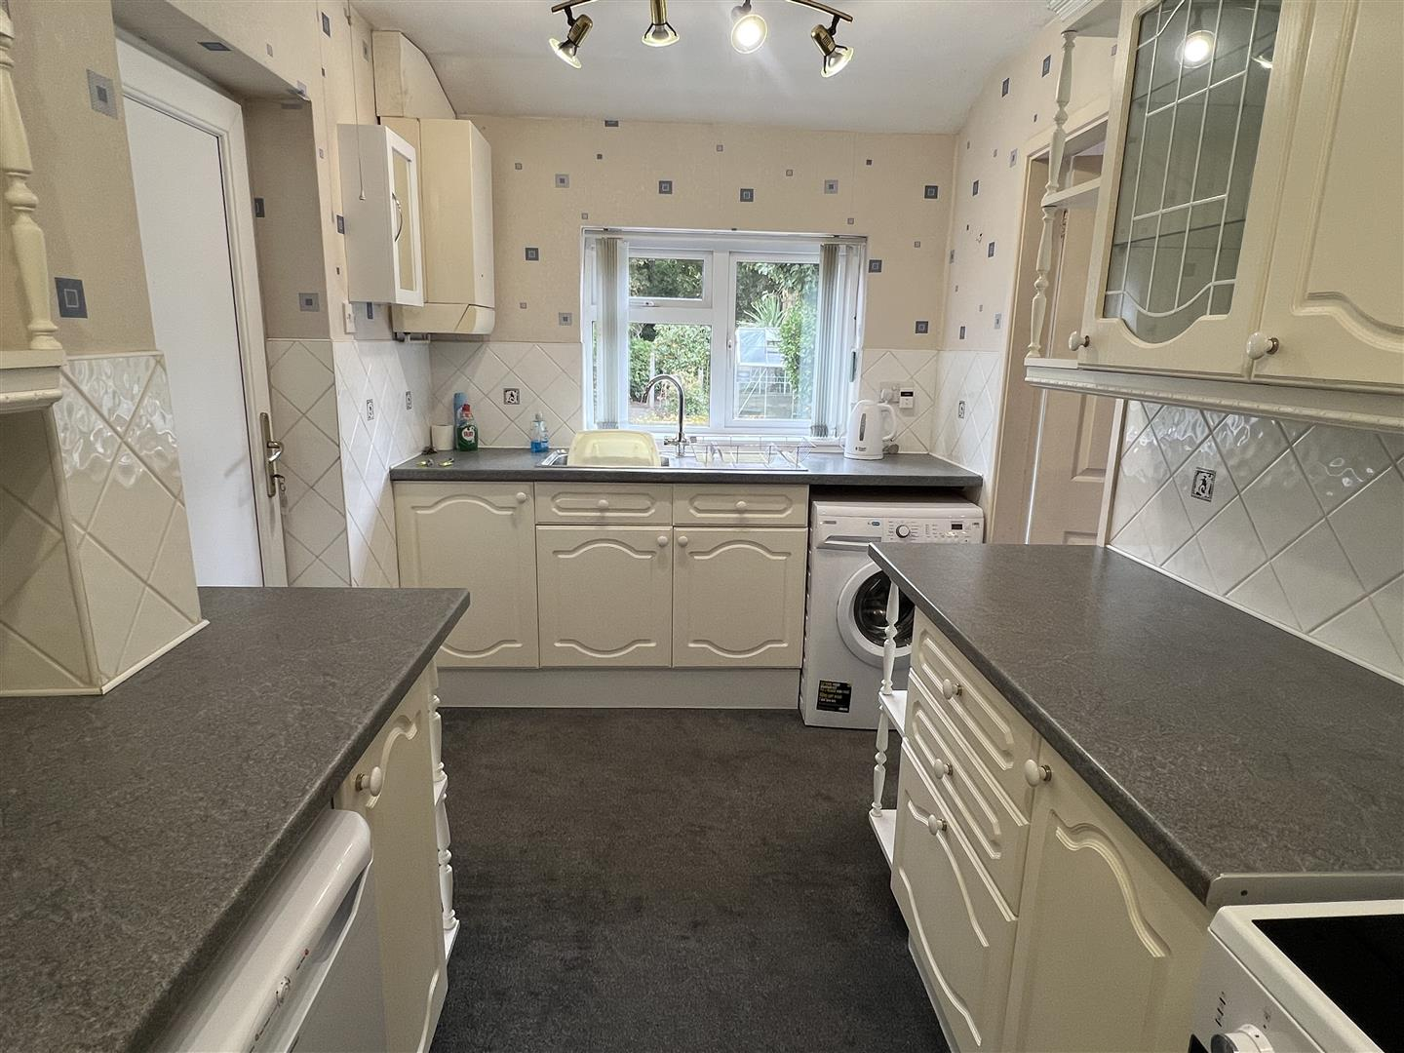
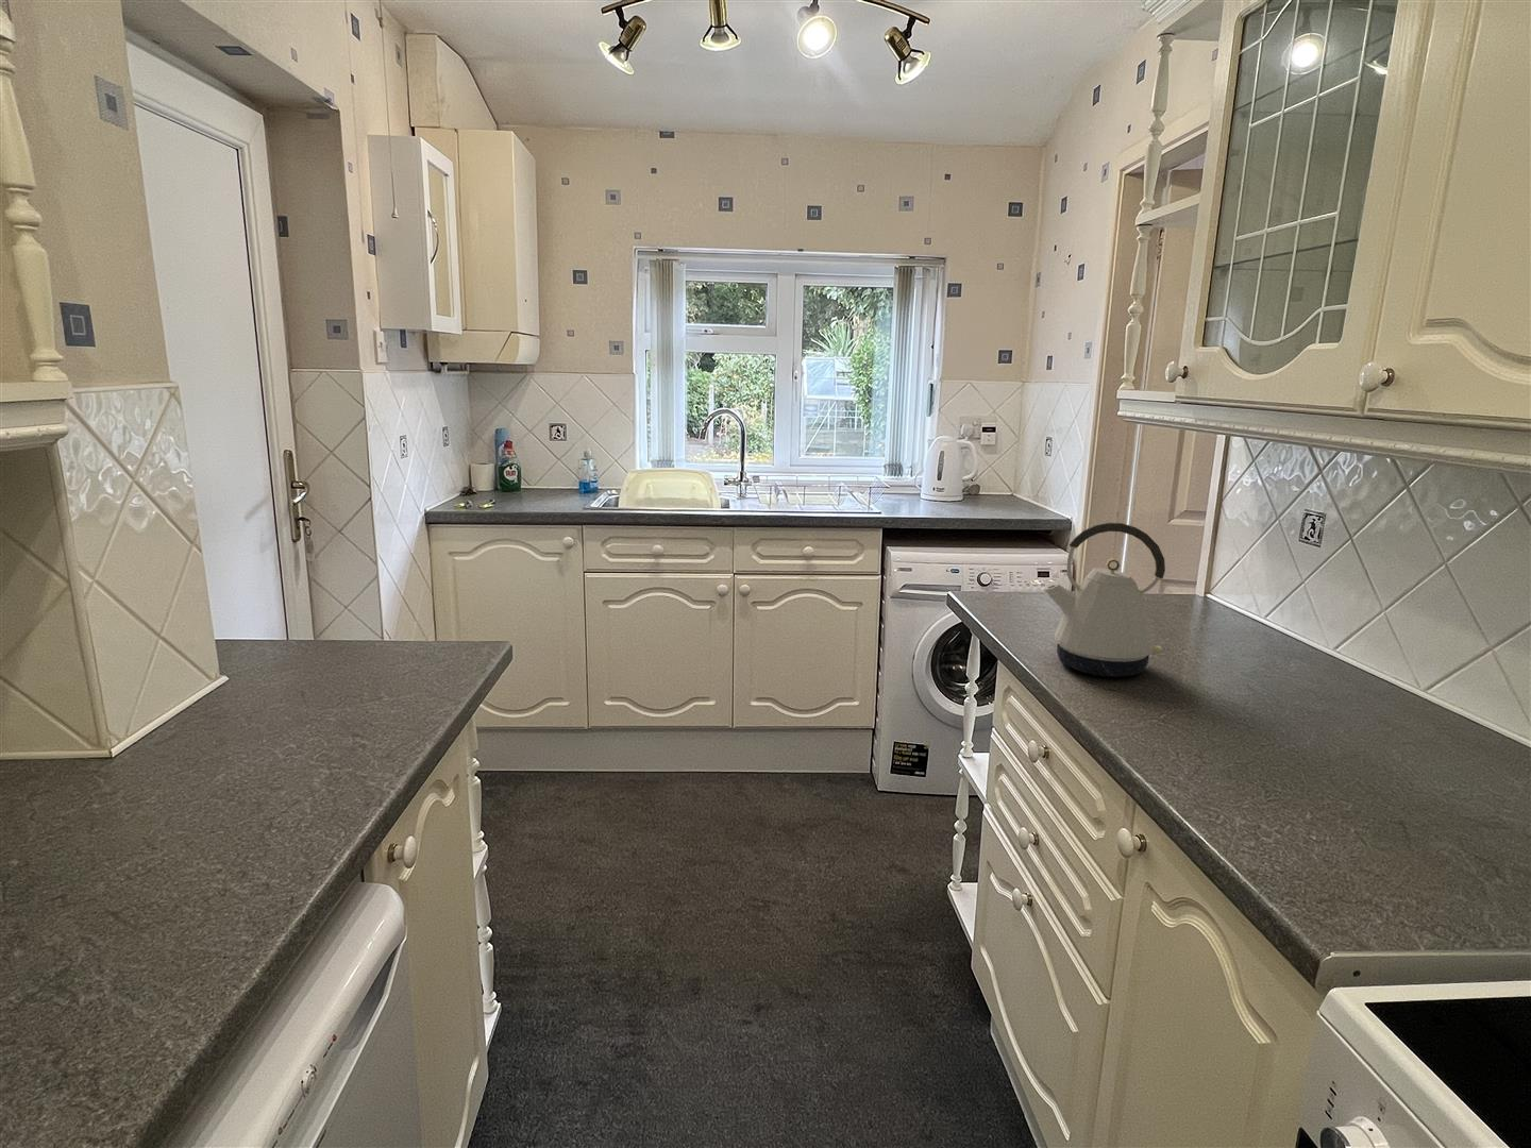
+ kettle (1104, 596)
